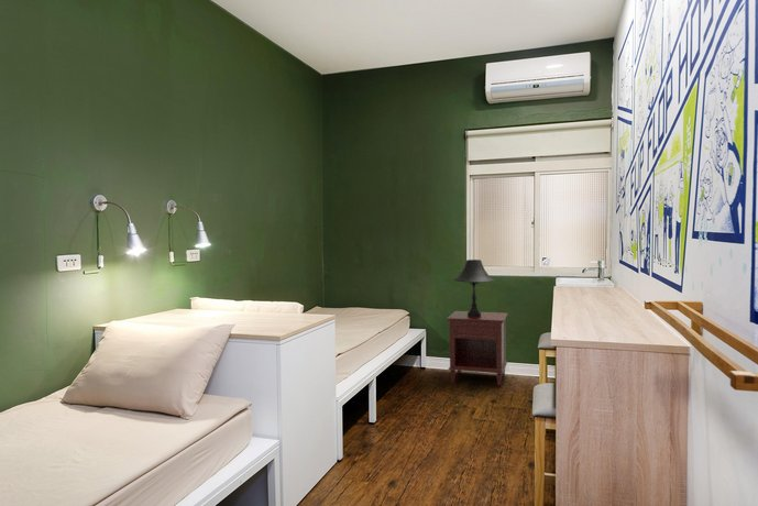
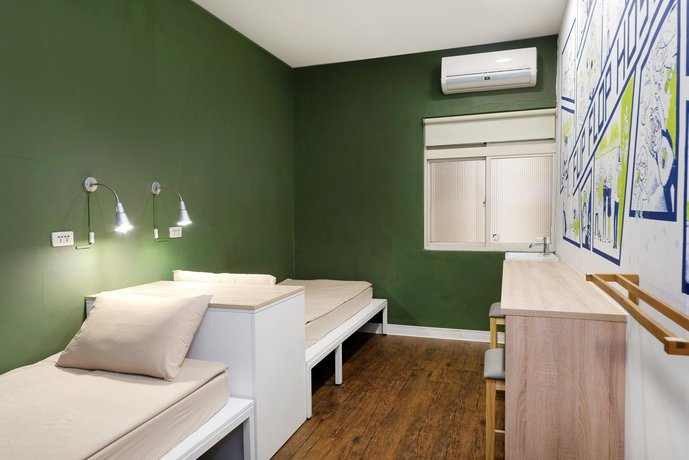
- table lamp (473, 287)
- nightstand (477, 346)
